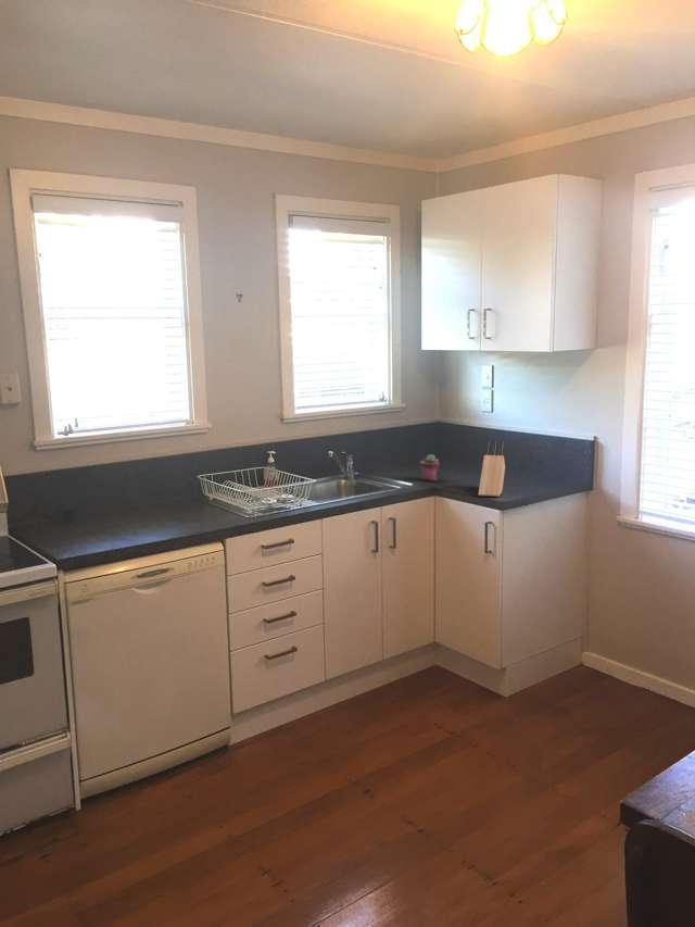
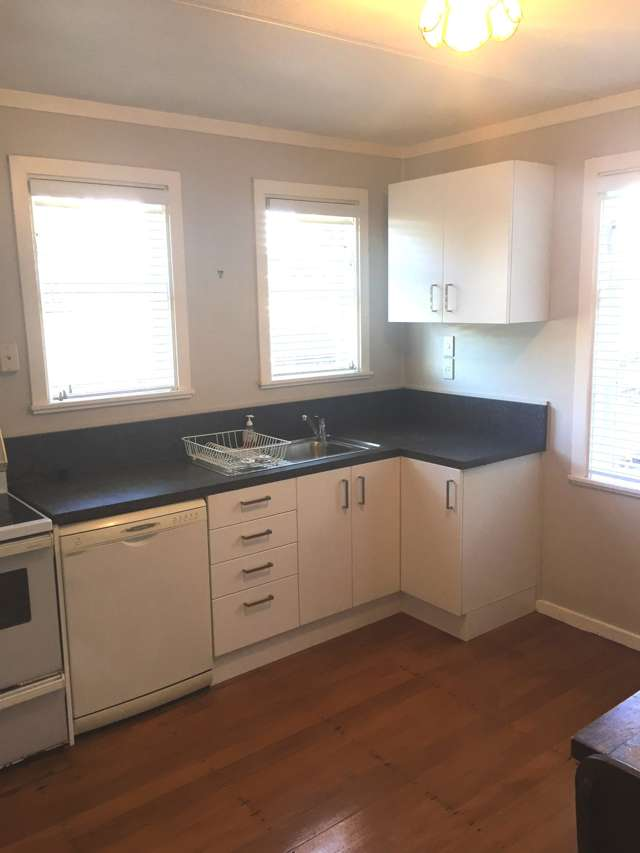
- knife block (492, 467)
- potted succulent (429, 466)
